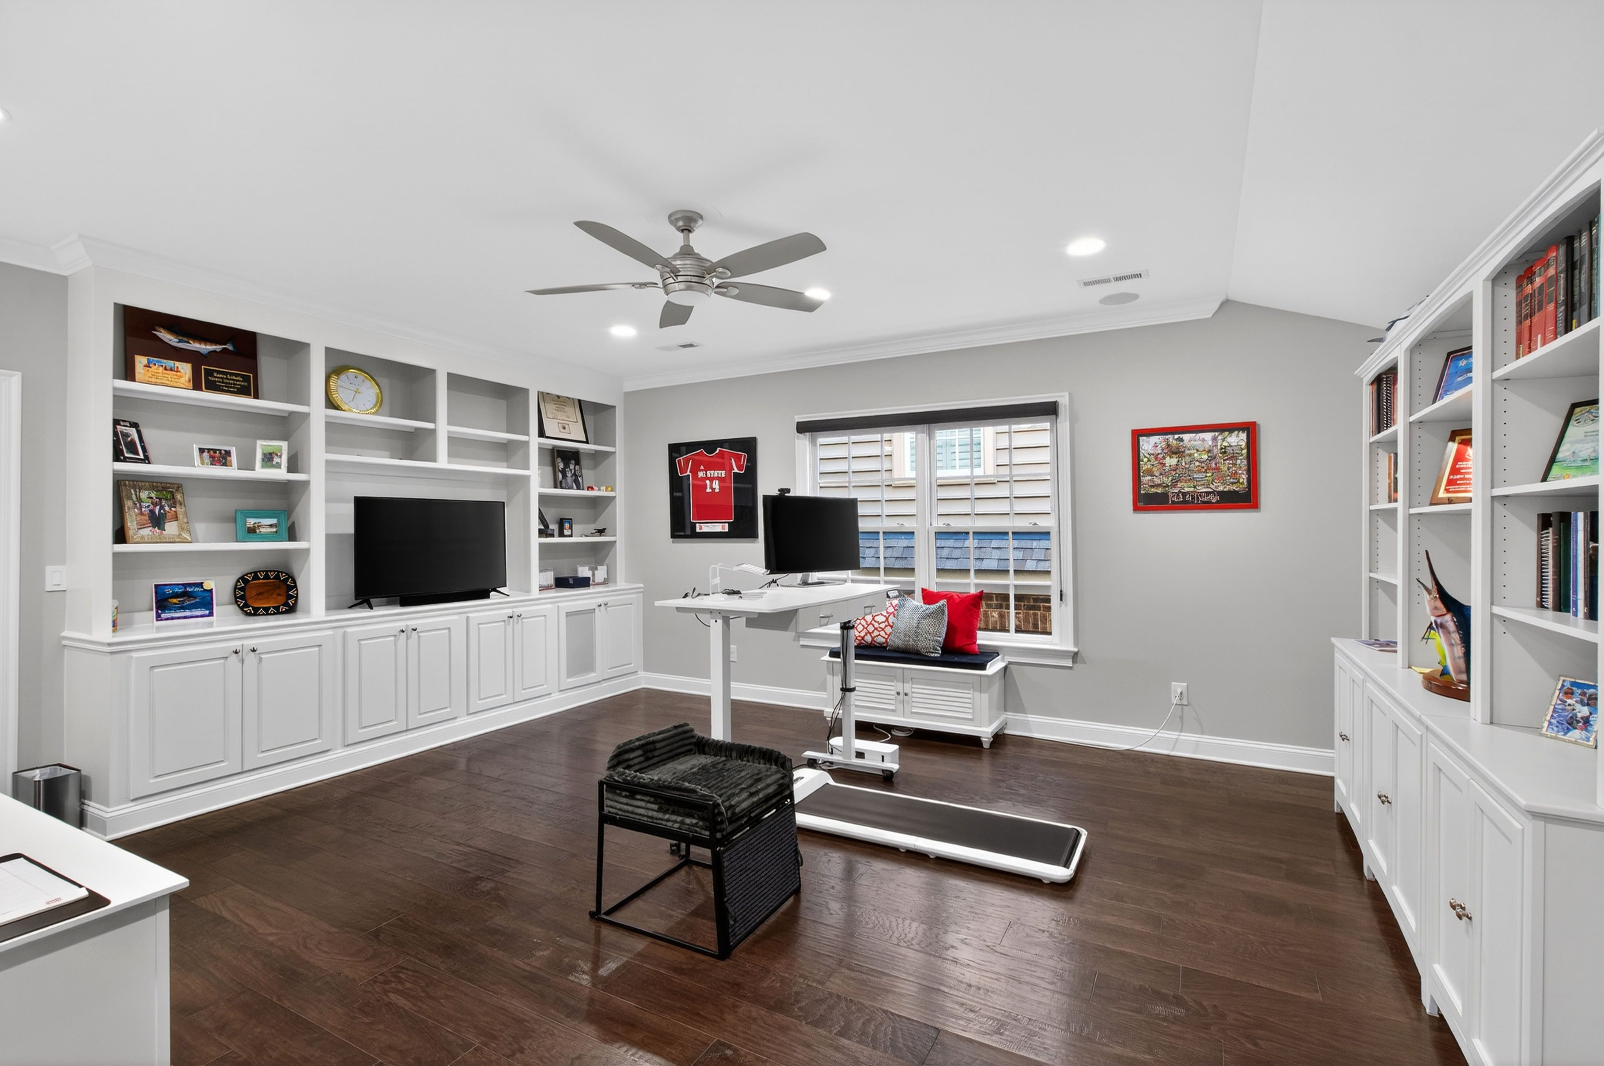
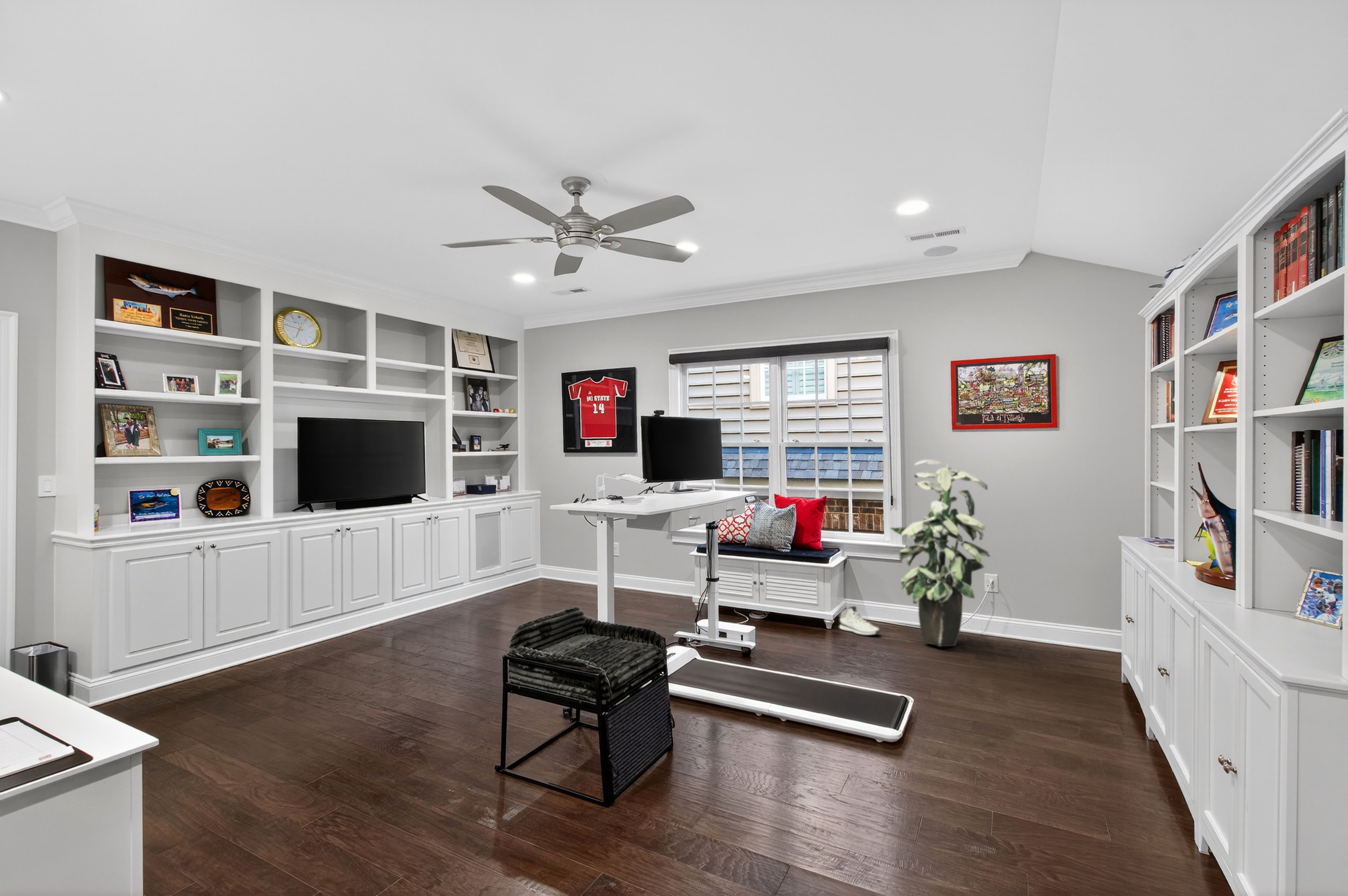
+ sneaker (859, 620)
+ indoor plant (937, 551)
